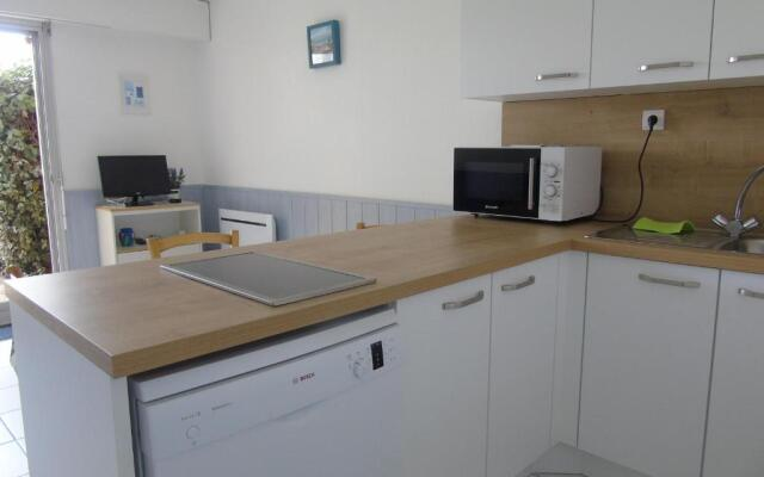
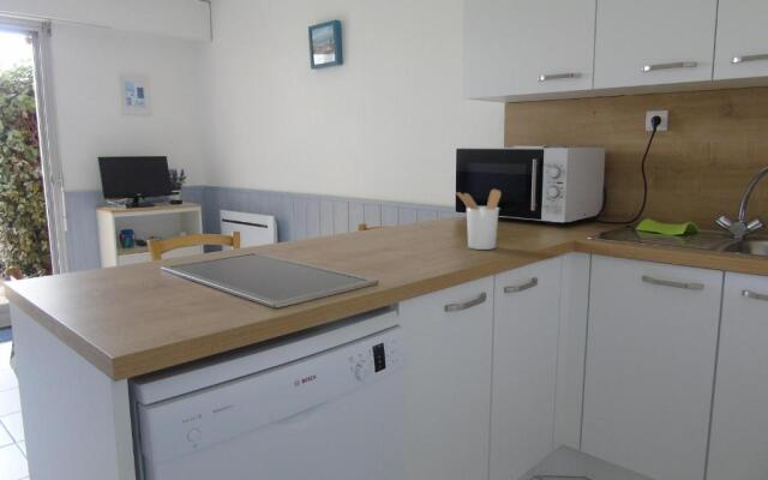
+ utensil holder (476, 218)
